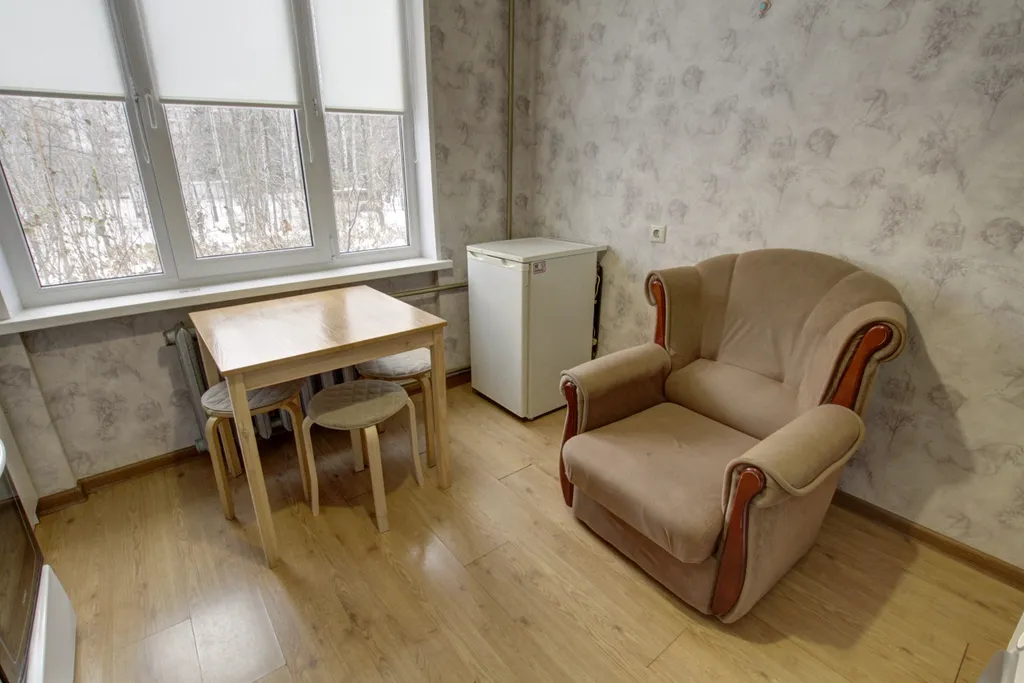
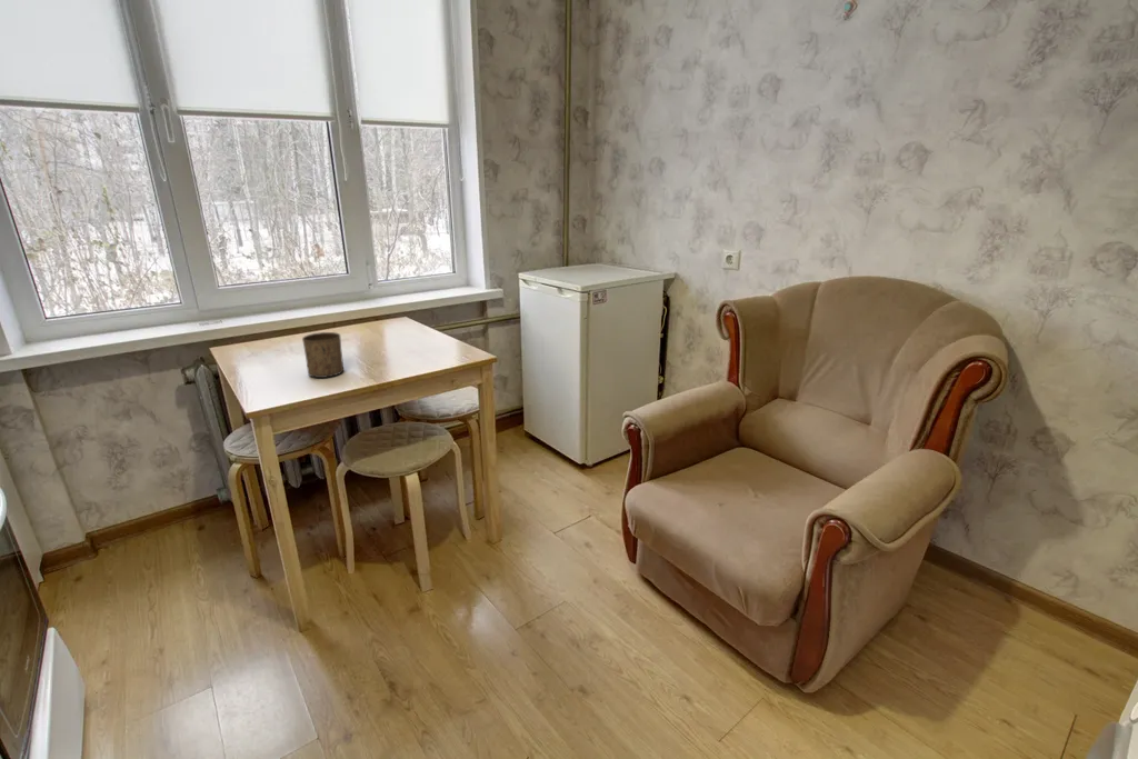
+ cup (323, 354)
